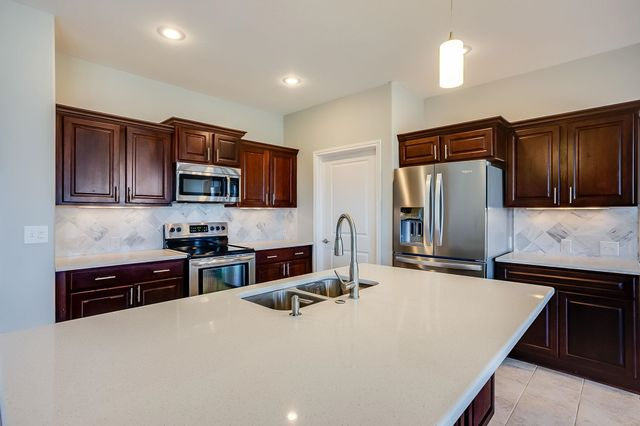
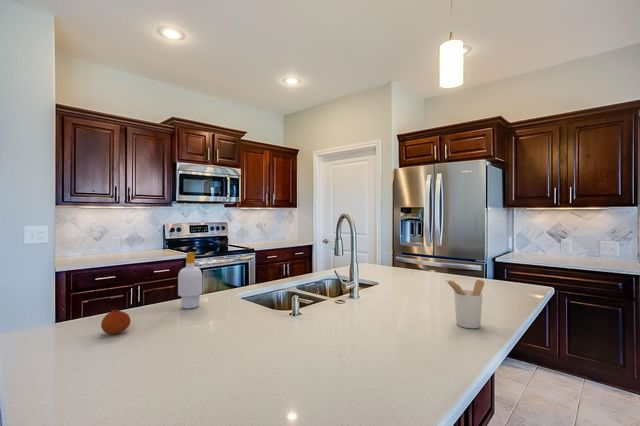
+ fruit (116, 321)
+ utensil holder (463, 301)
+ soap bottle (190, 279)
